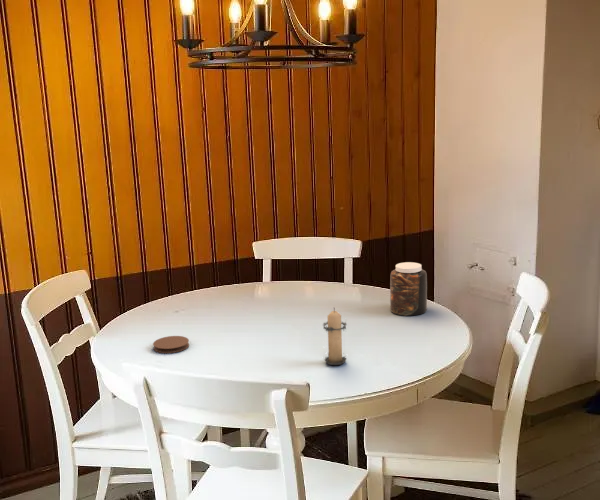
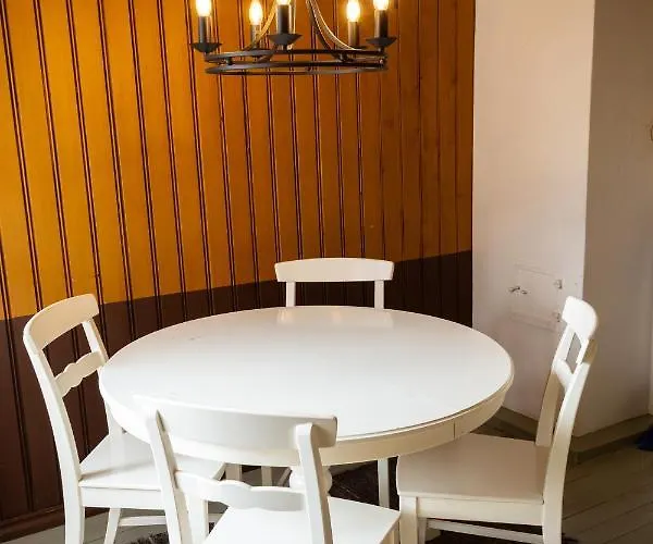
- coaster (171, 344)
- jar (408, 287)
- candle (334, 335)
